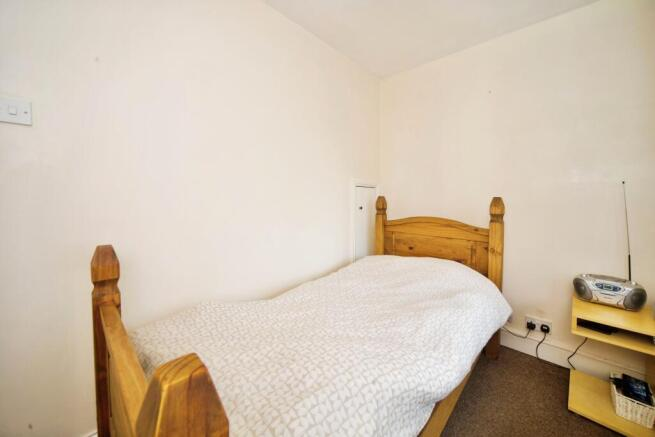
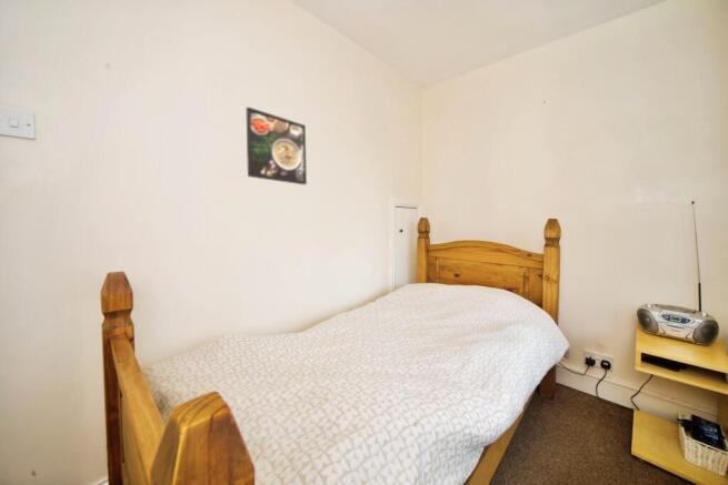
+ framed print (278, 149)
